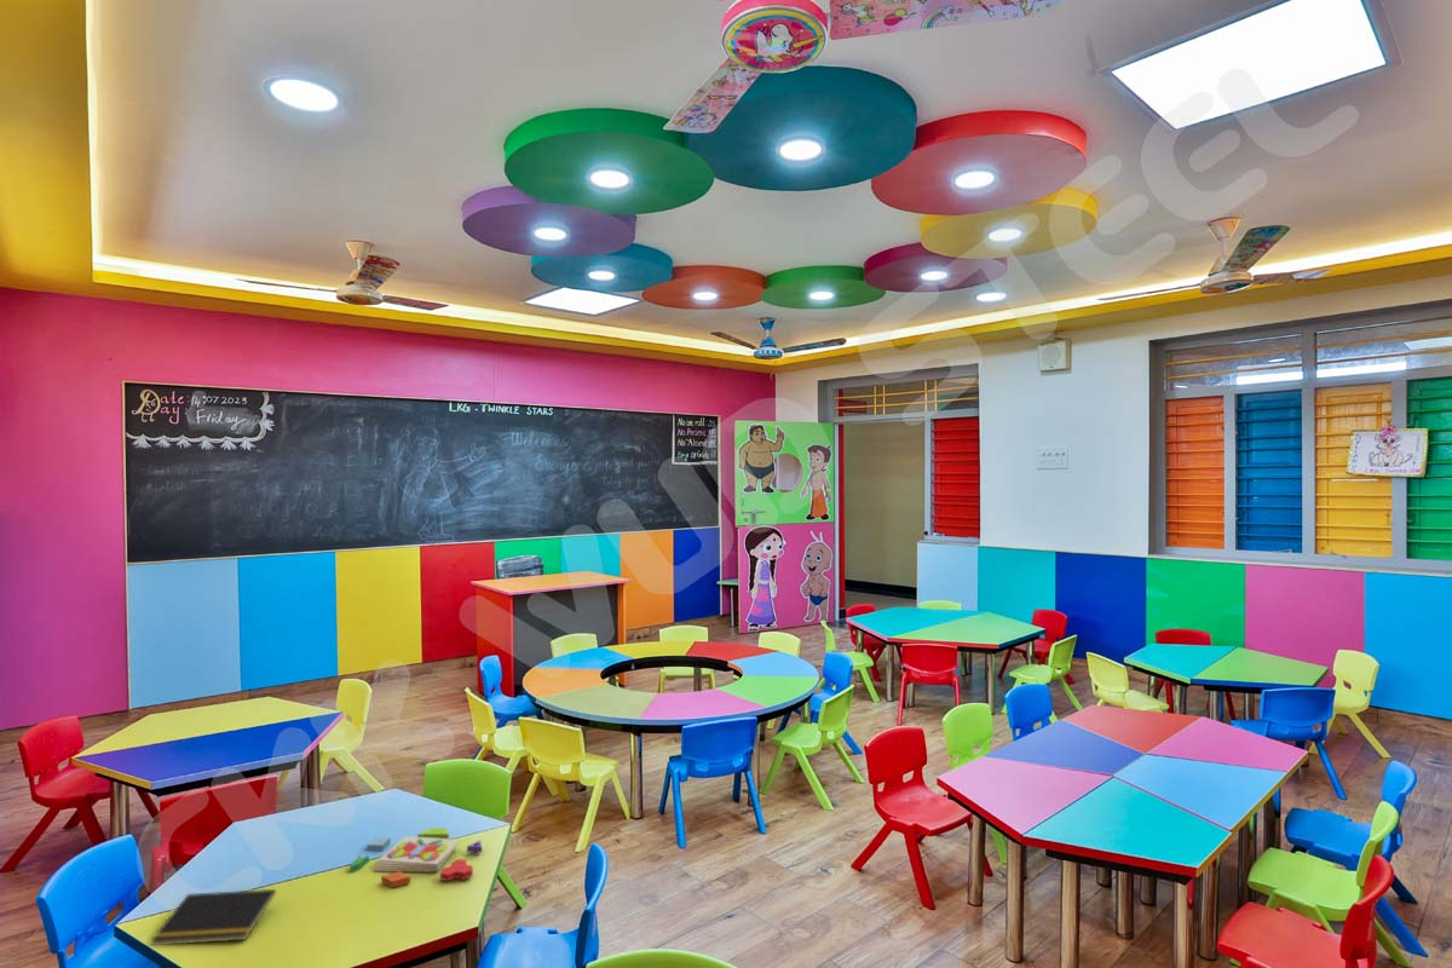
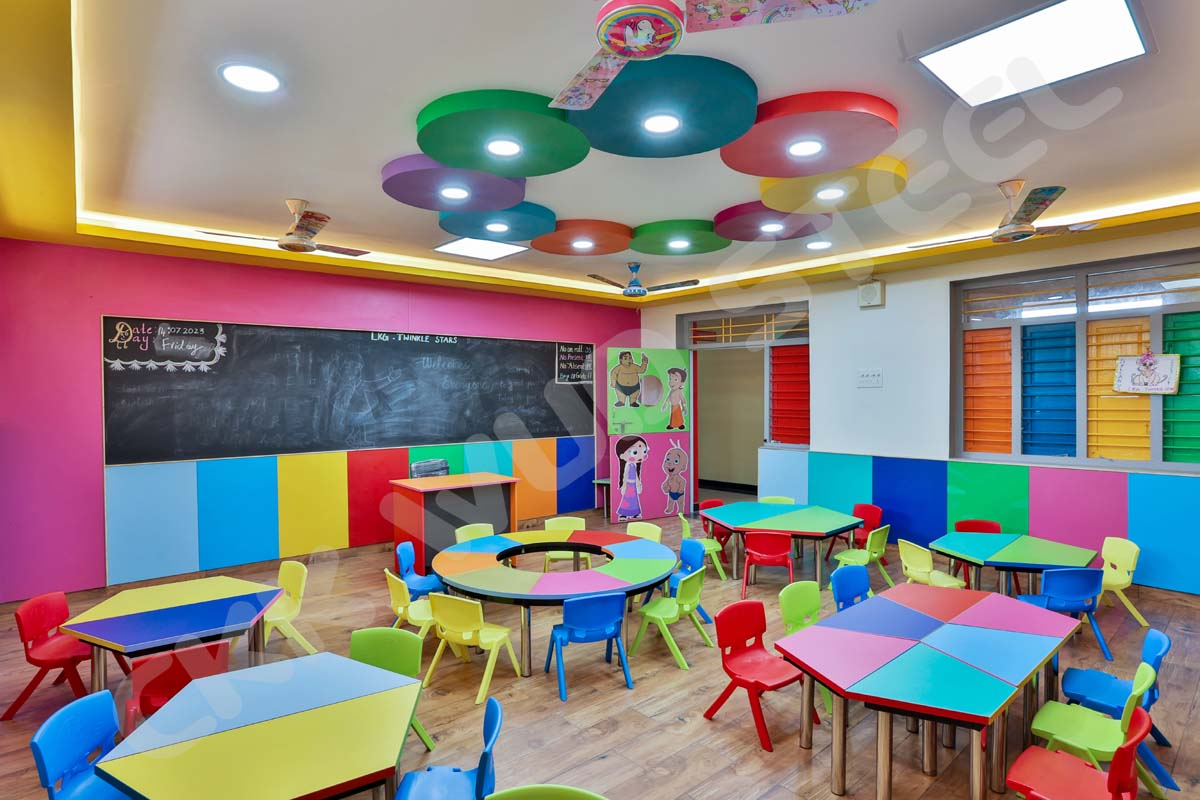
- notepad (215, 916)
- pattern blocks set (419, 853)
